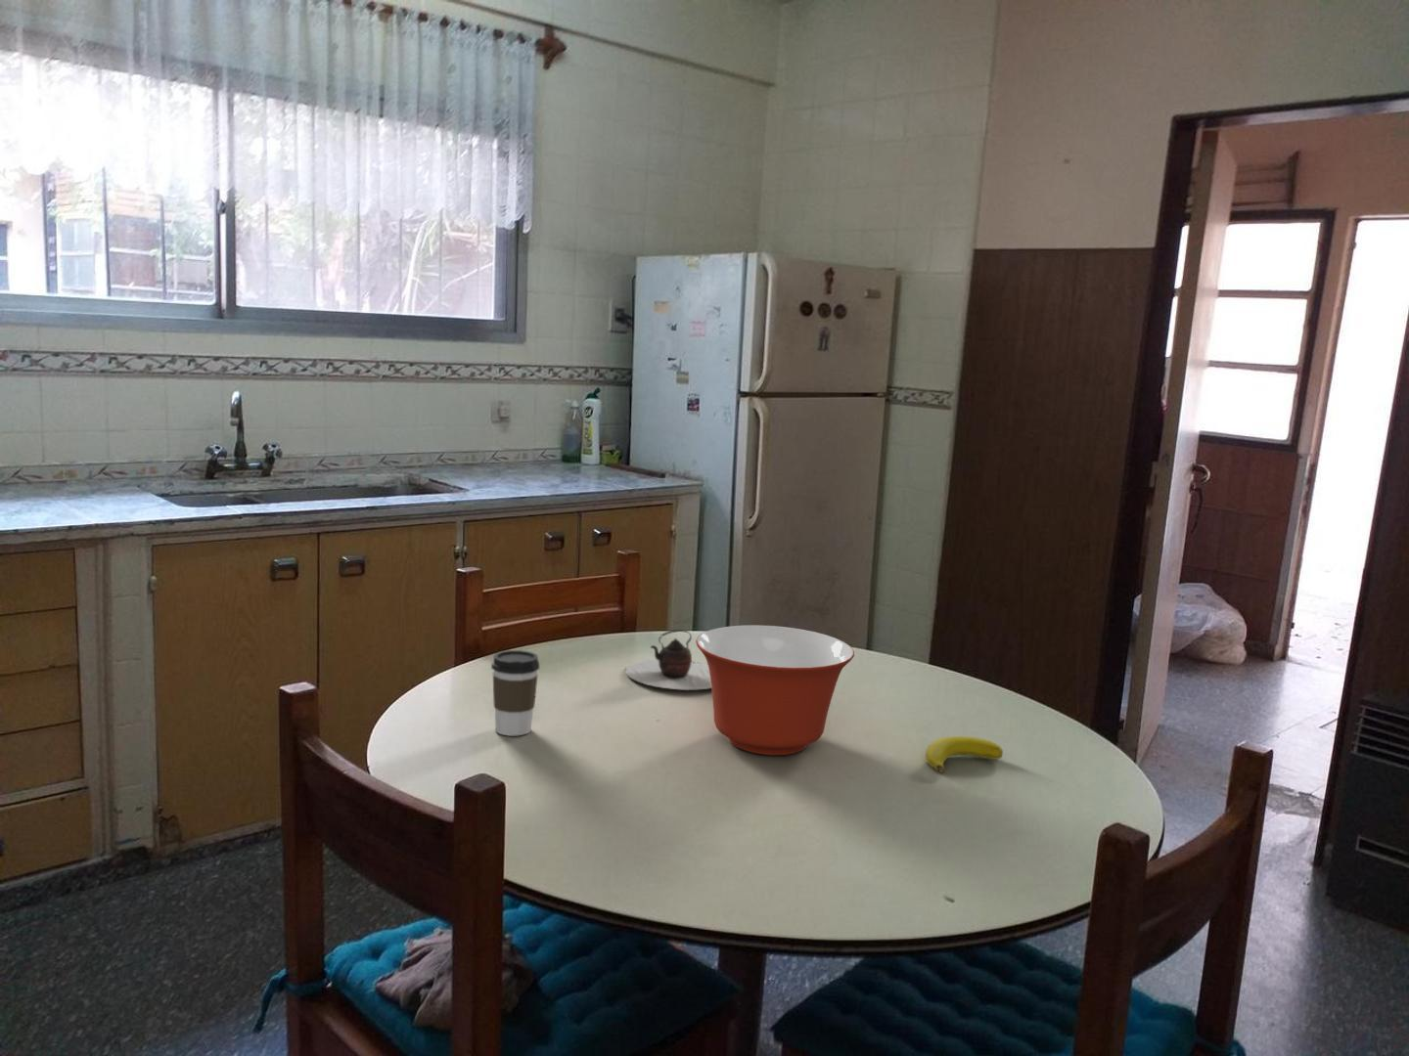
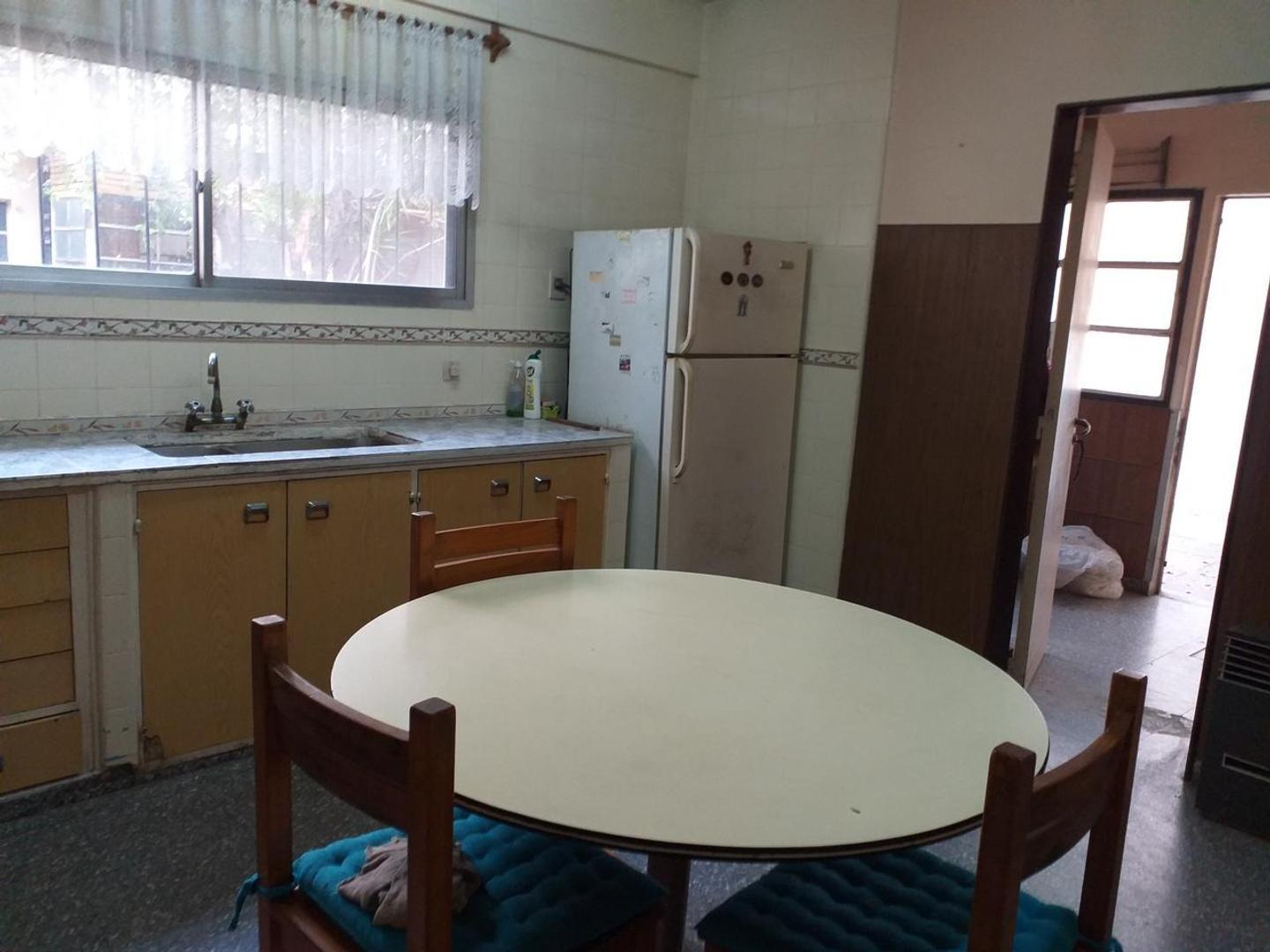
- coffee cup (514, 692)
- banana (959, 751)
- mixing bowl (771, 693)
- teapot (678, 651)
